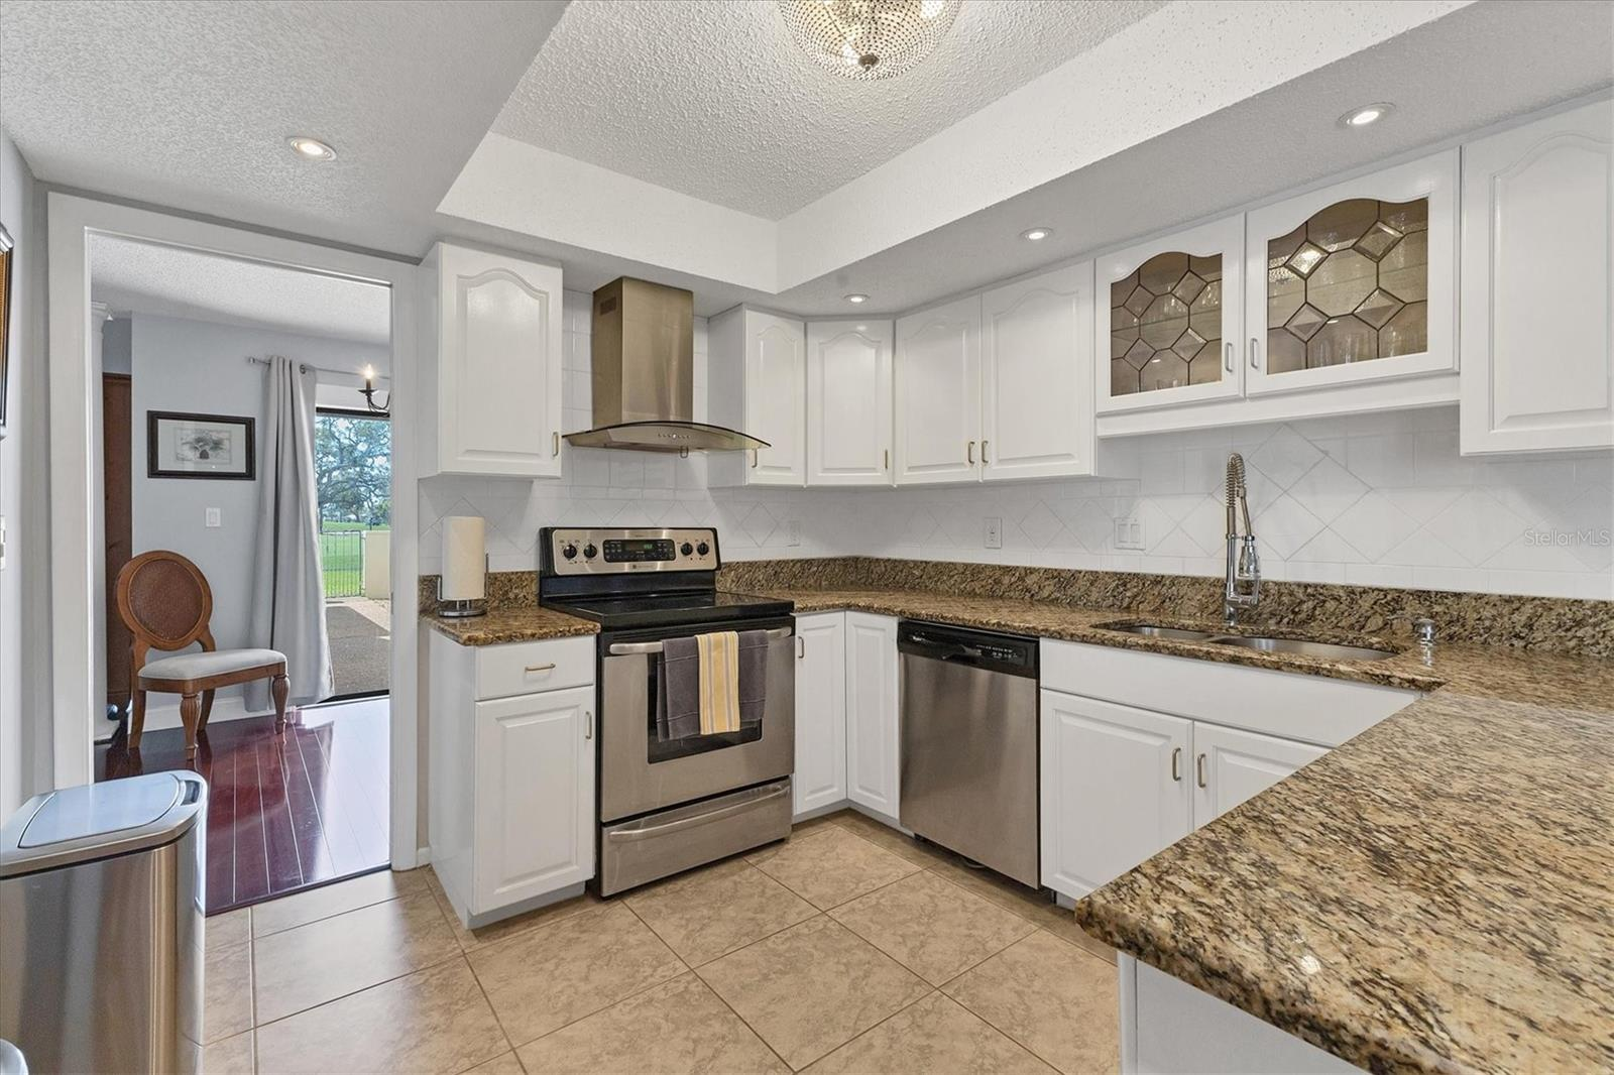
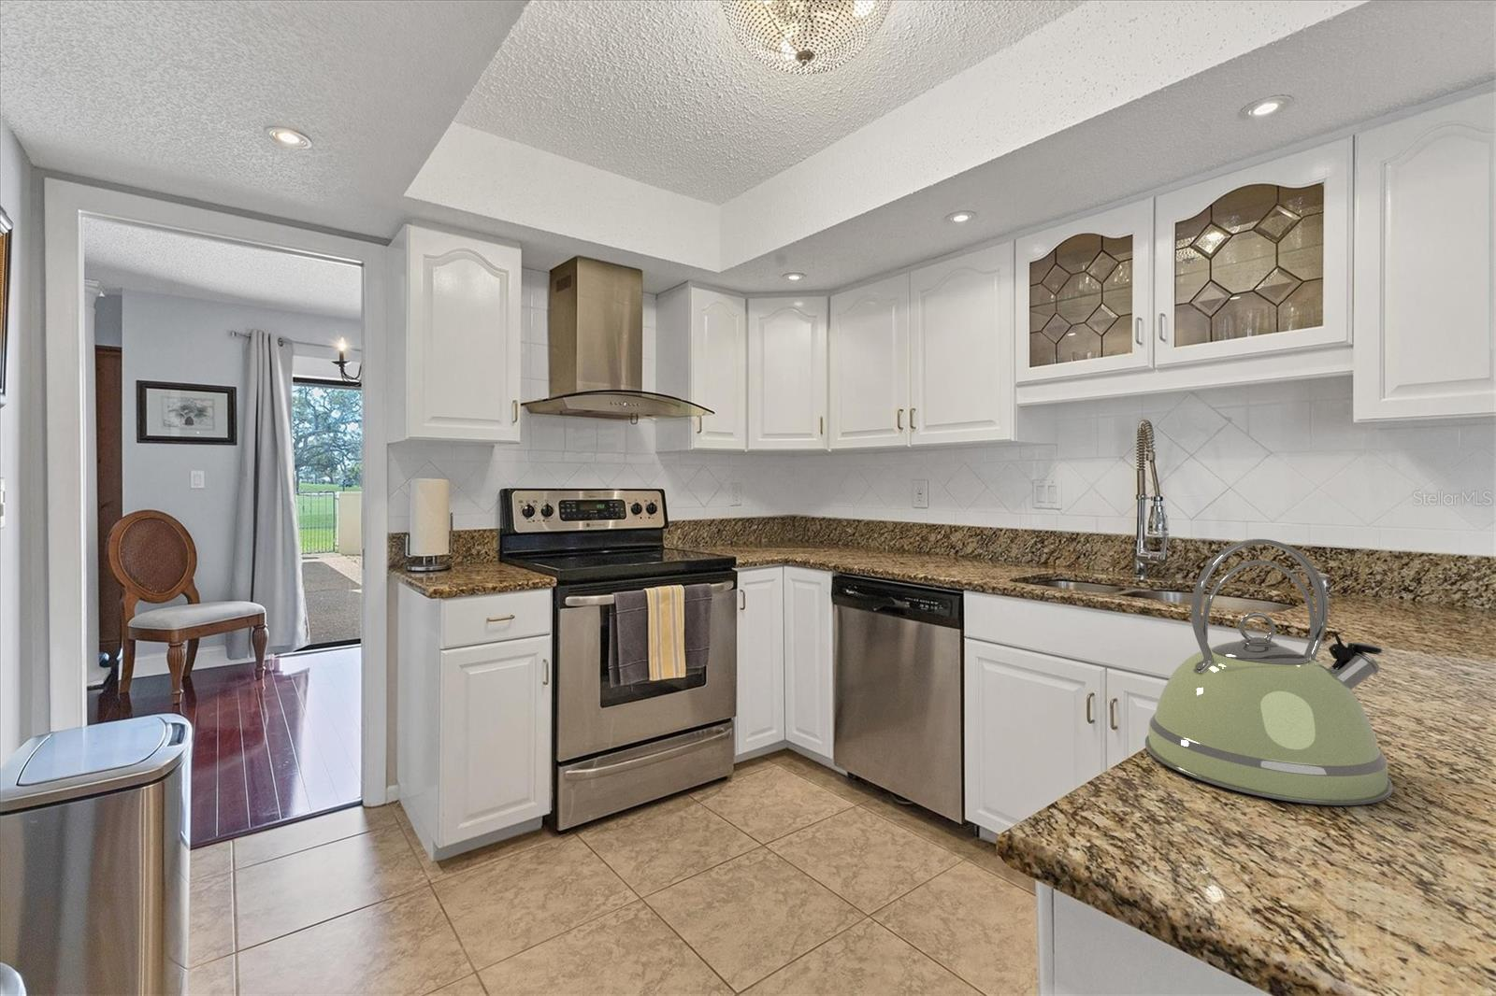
+ kettle (1271, 649)
